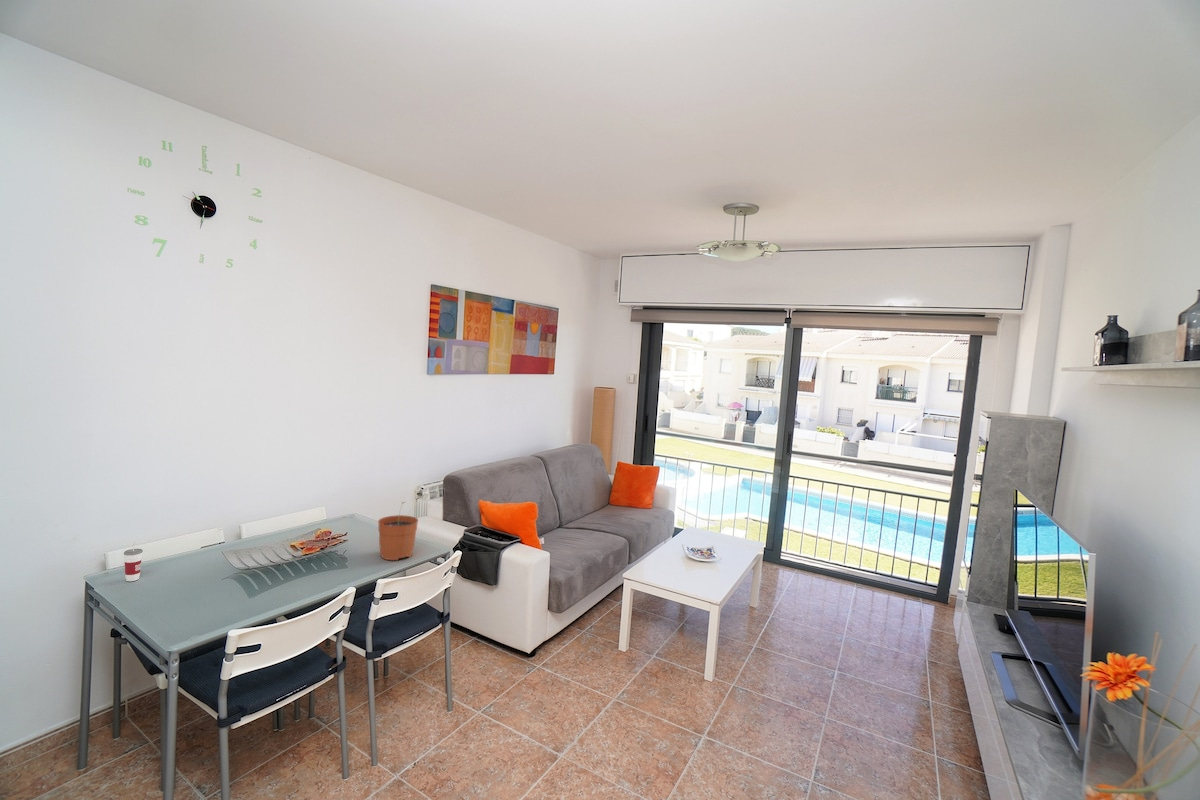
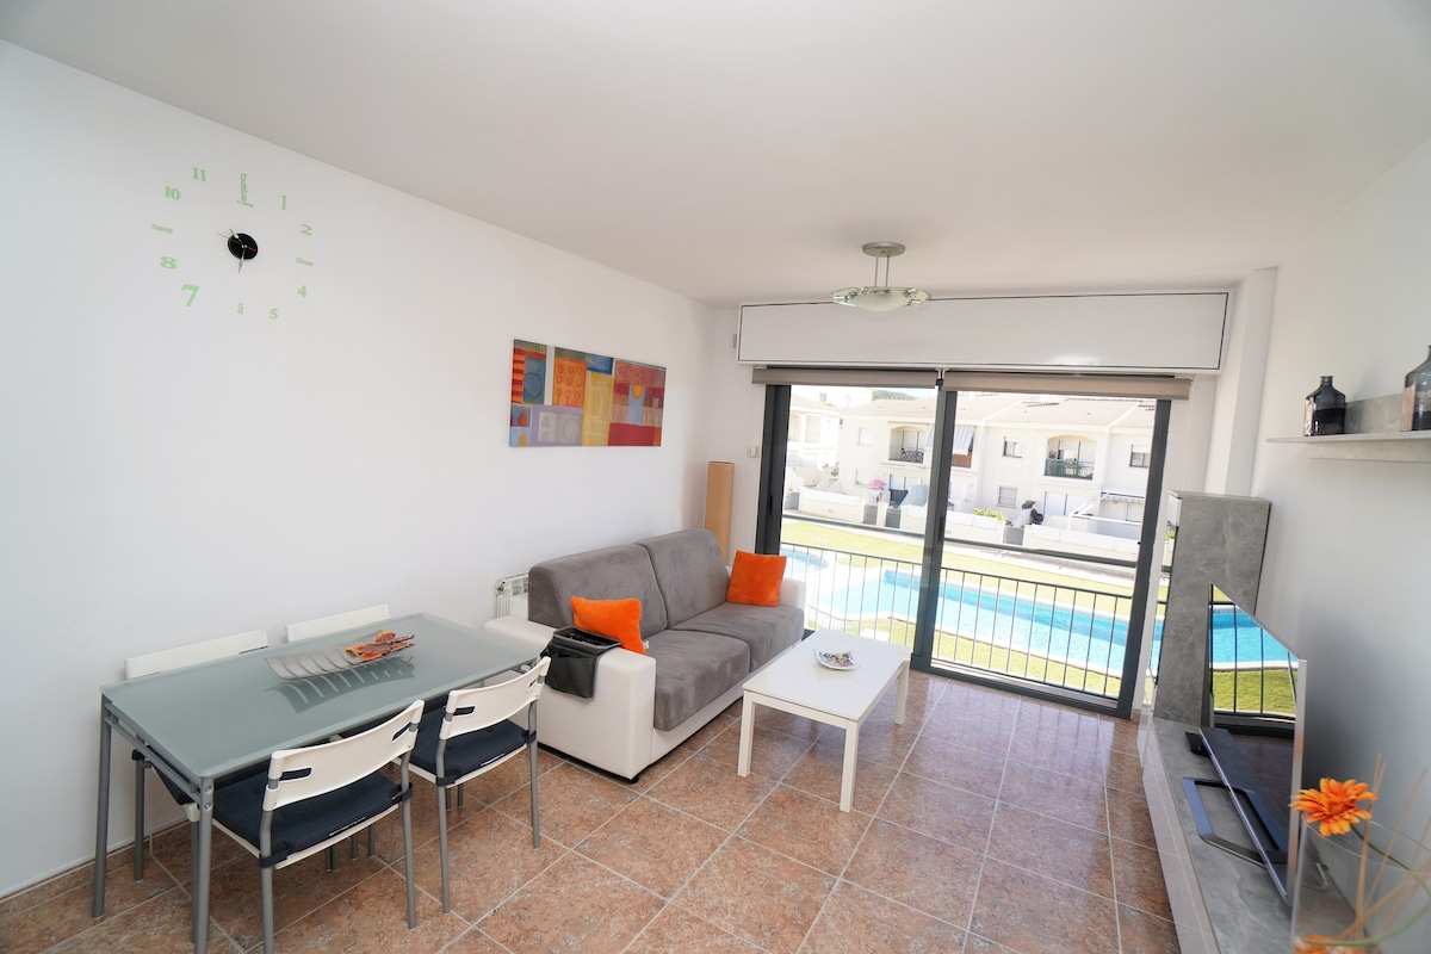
- cup (133, 560)
- plant pot (397, 529)
